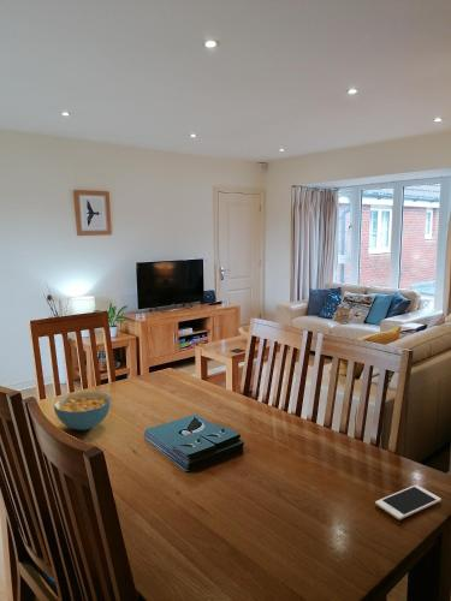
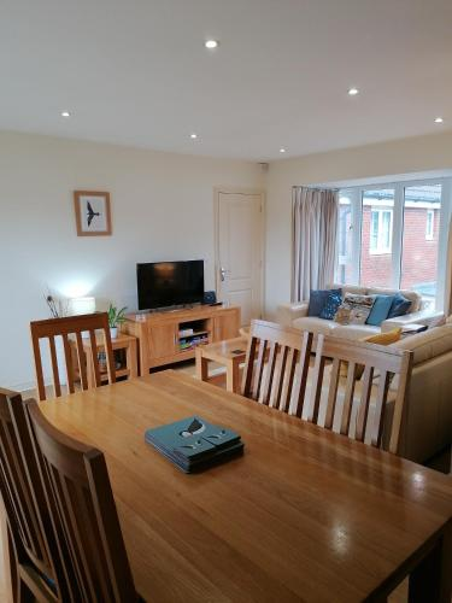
- cell phone (408, 501)
- cereal bowl (83, 413)
